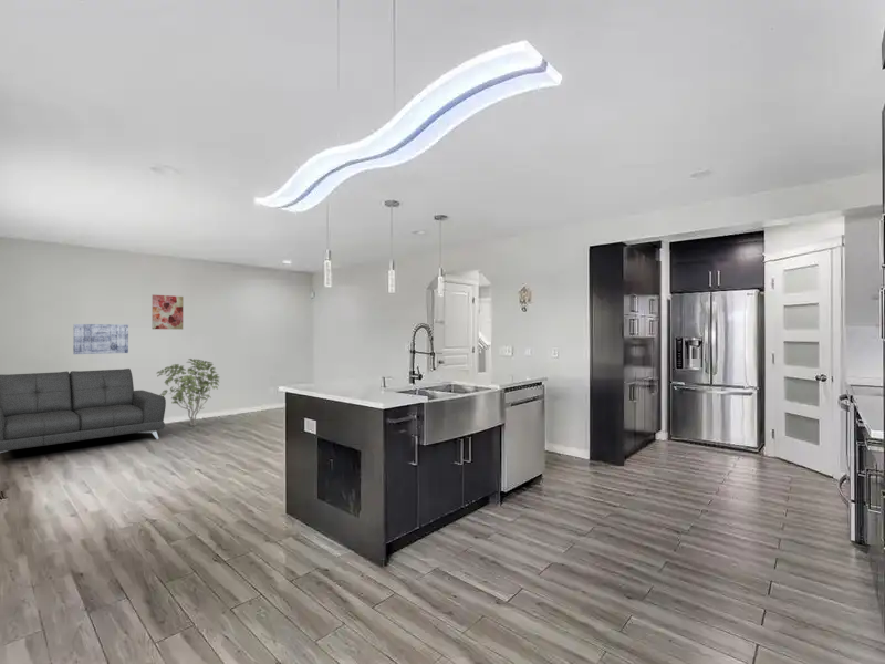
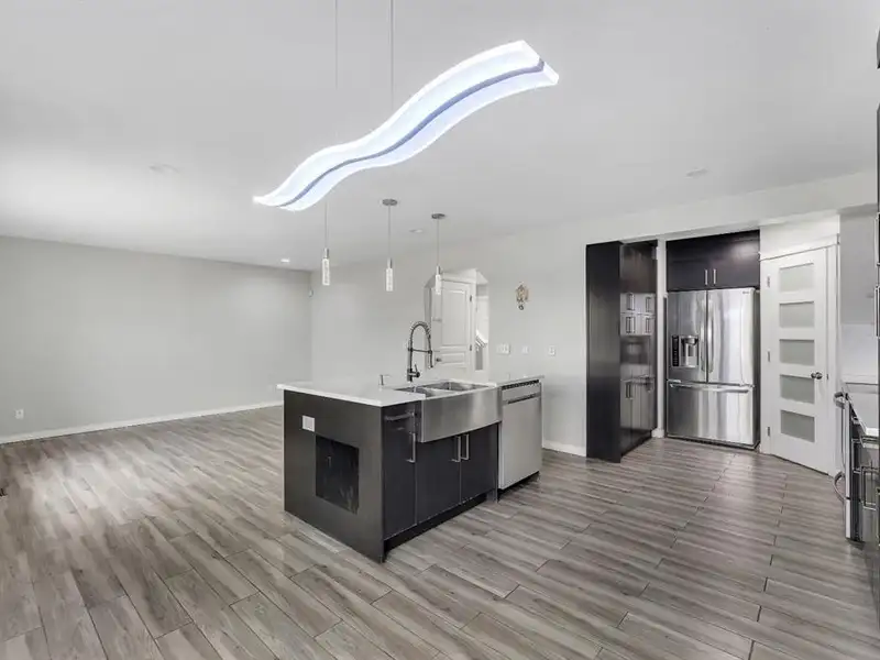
- shrub (192, 392)
- wall art (167, 312)
- sofa (73, 408)
- wall art (102, 339)
